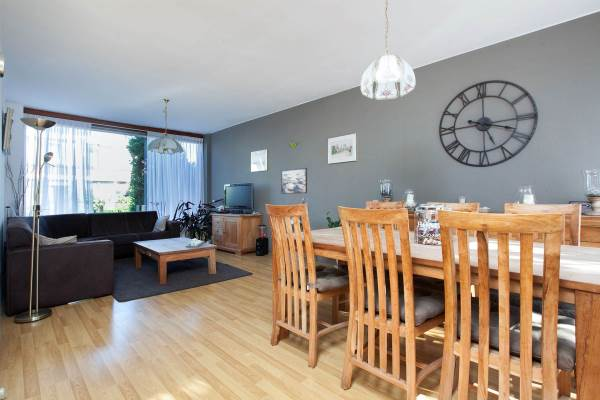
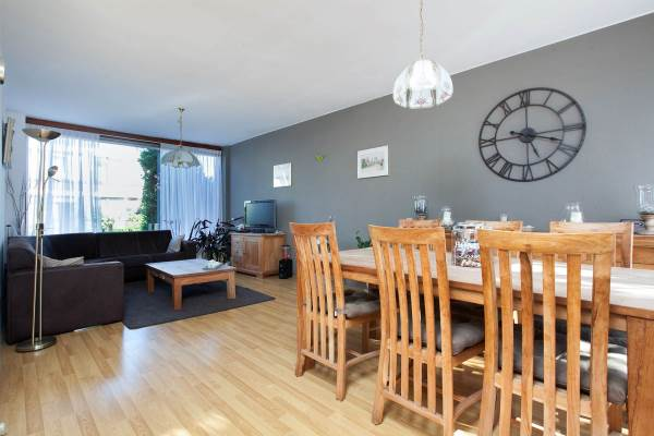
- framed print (293, 181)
